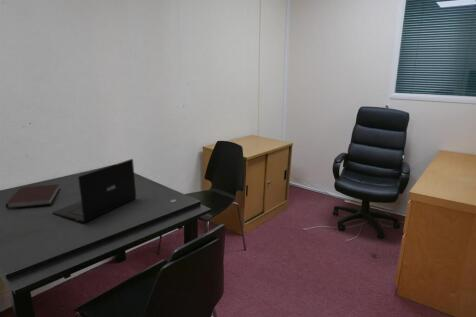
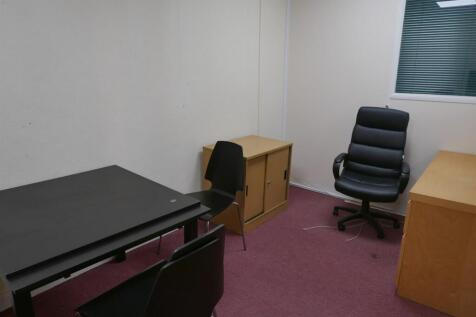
- notebook (35, 195)
- laptop (94, 185)
